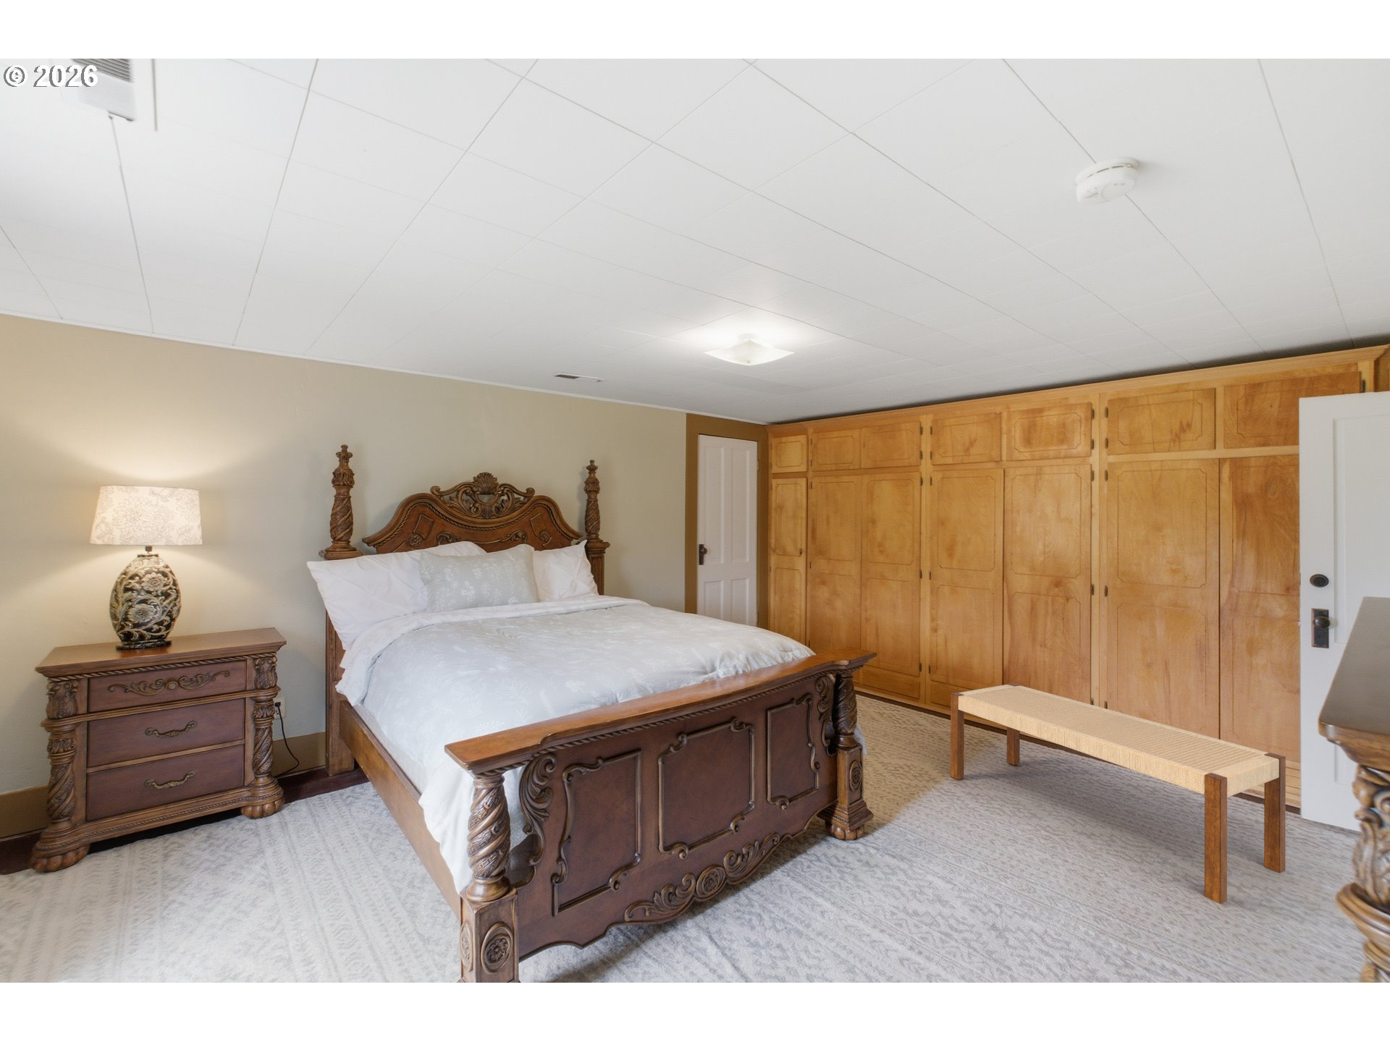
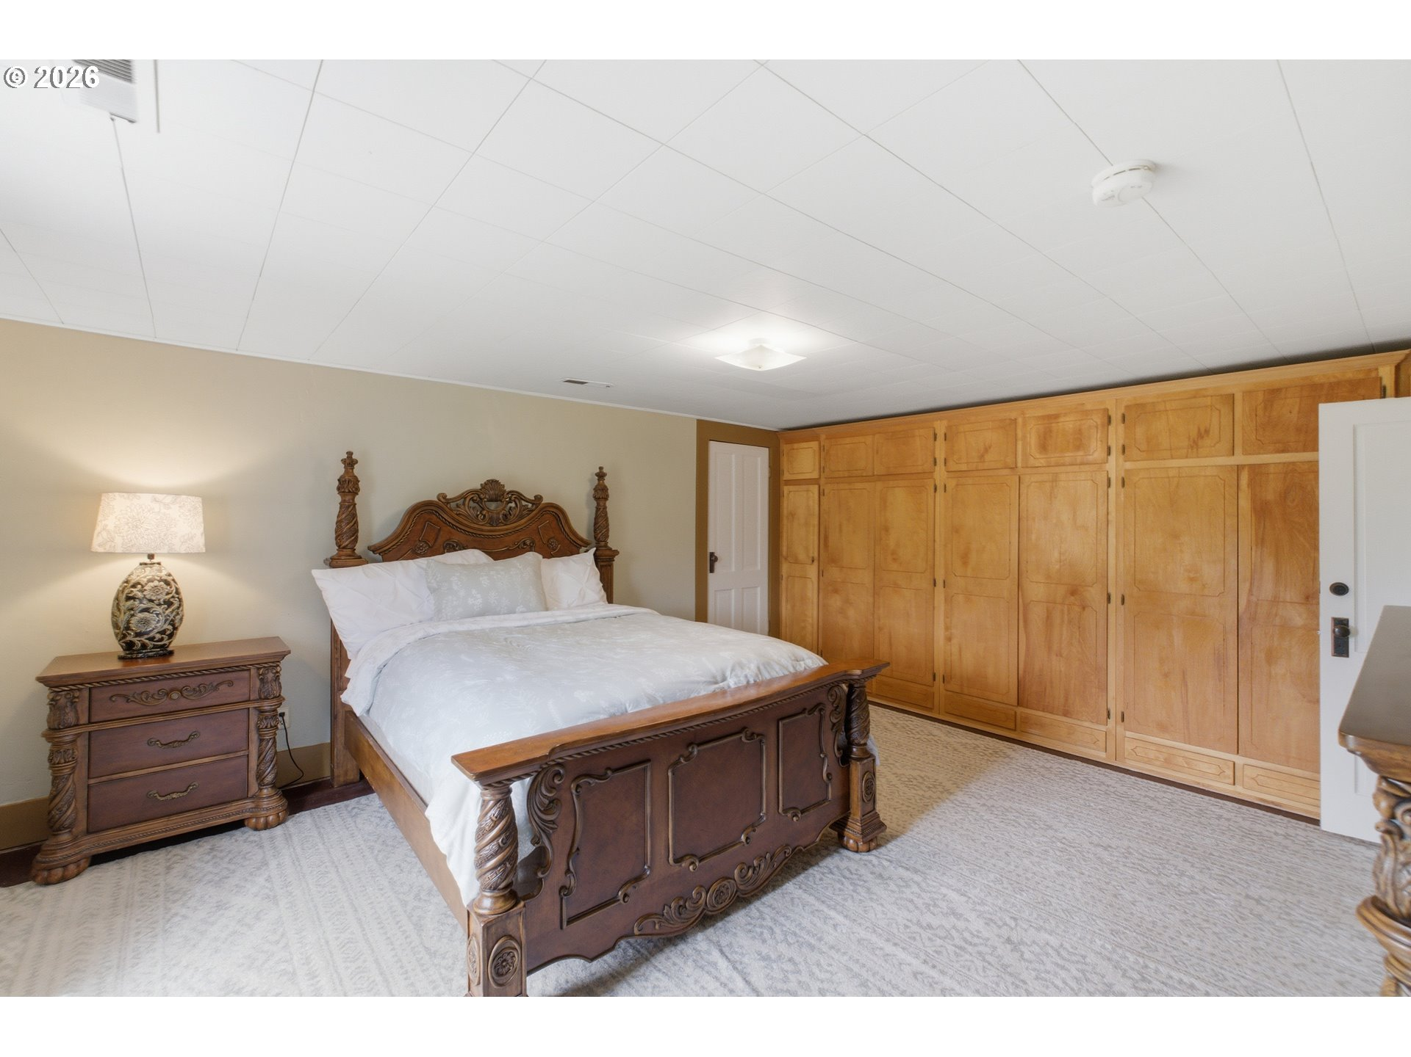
- bench (1096, 757)
